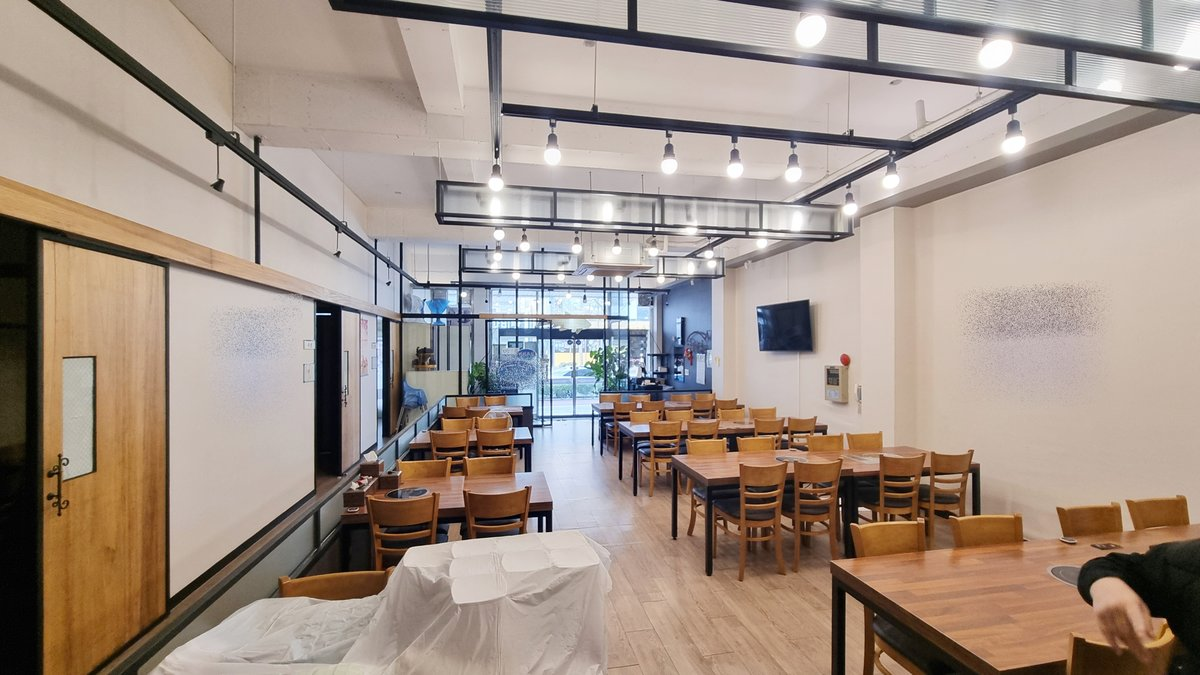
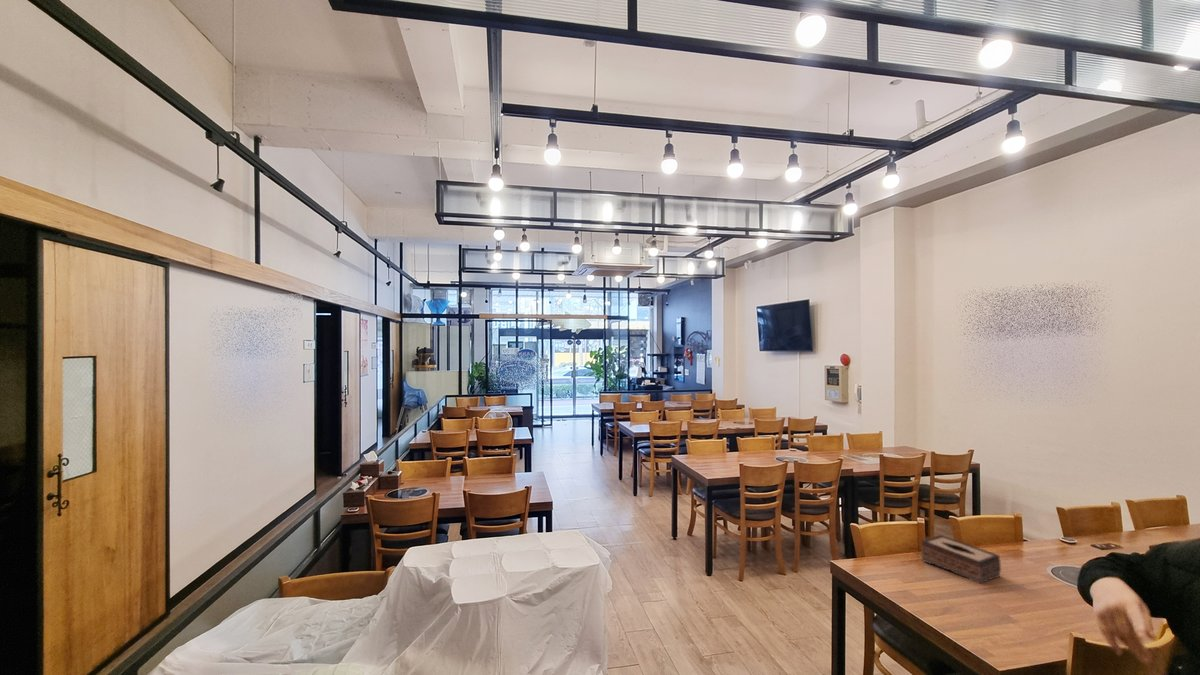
+ tissue box (959, 557)
